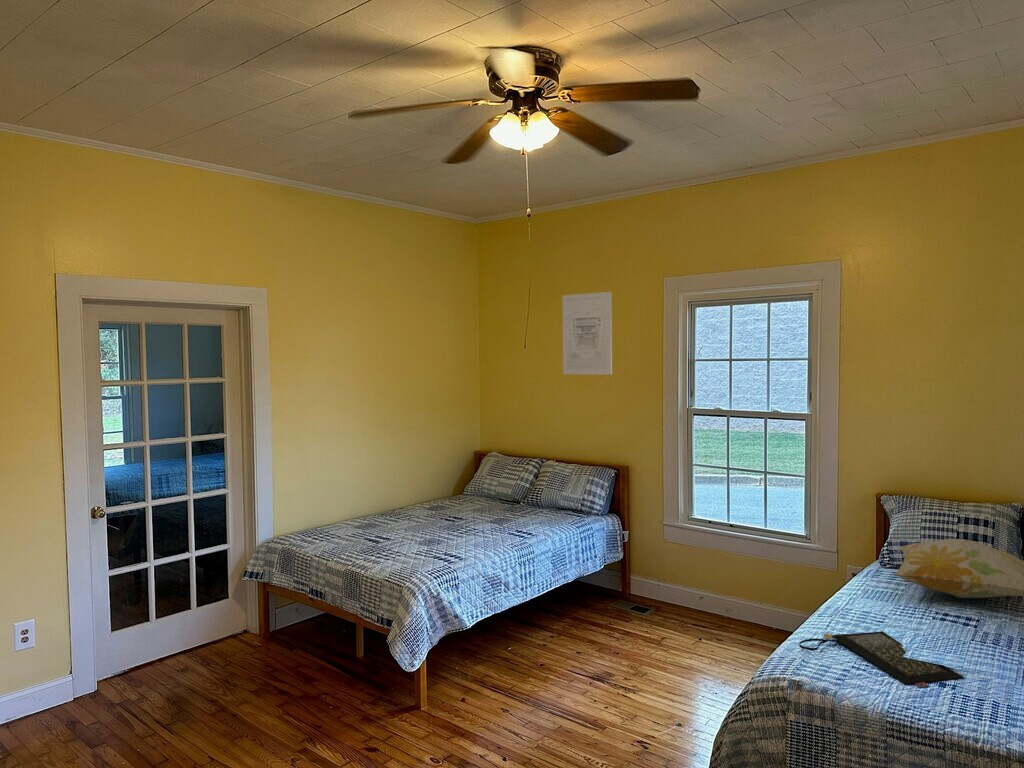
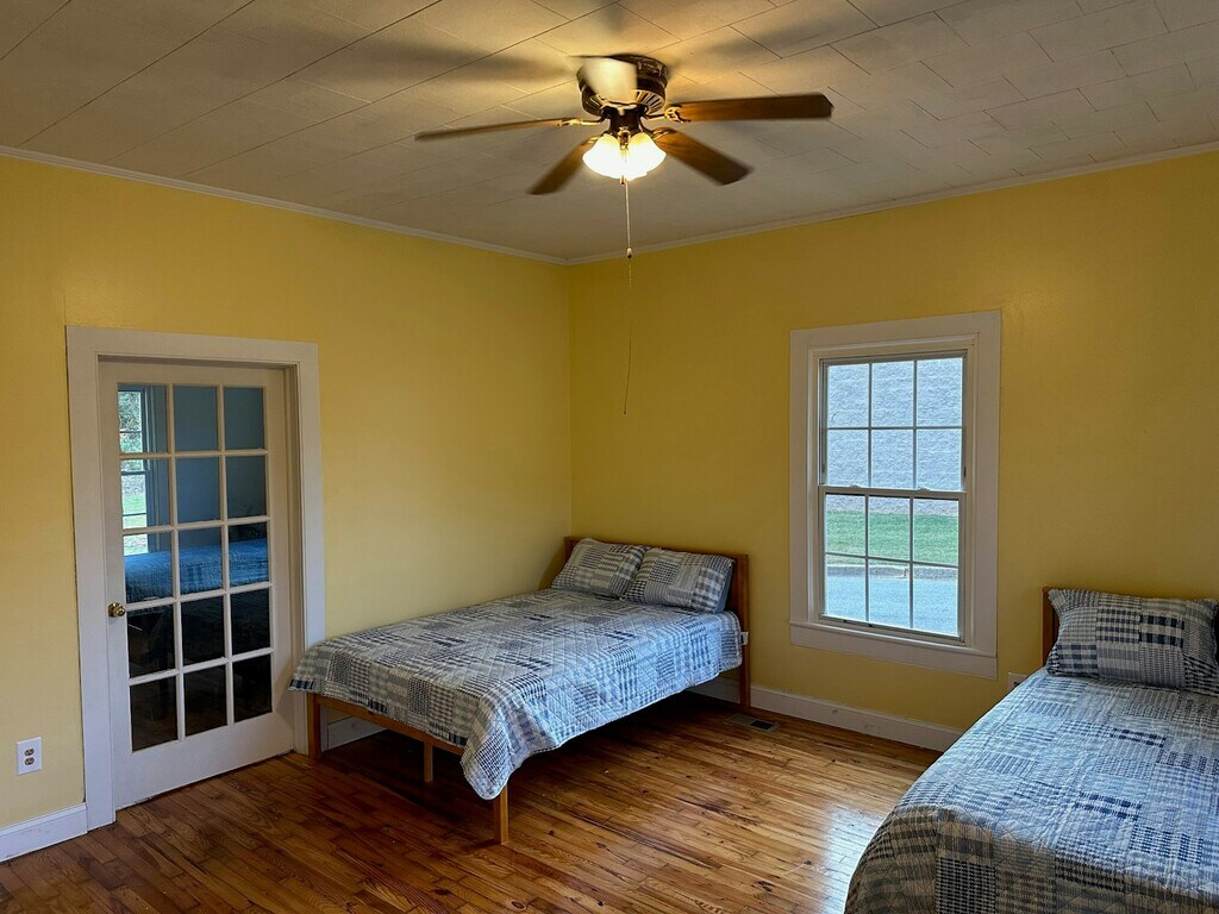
- wall art (586, 334)
- decorative pillow (961, 567)
- clutch bag (886, 652)
